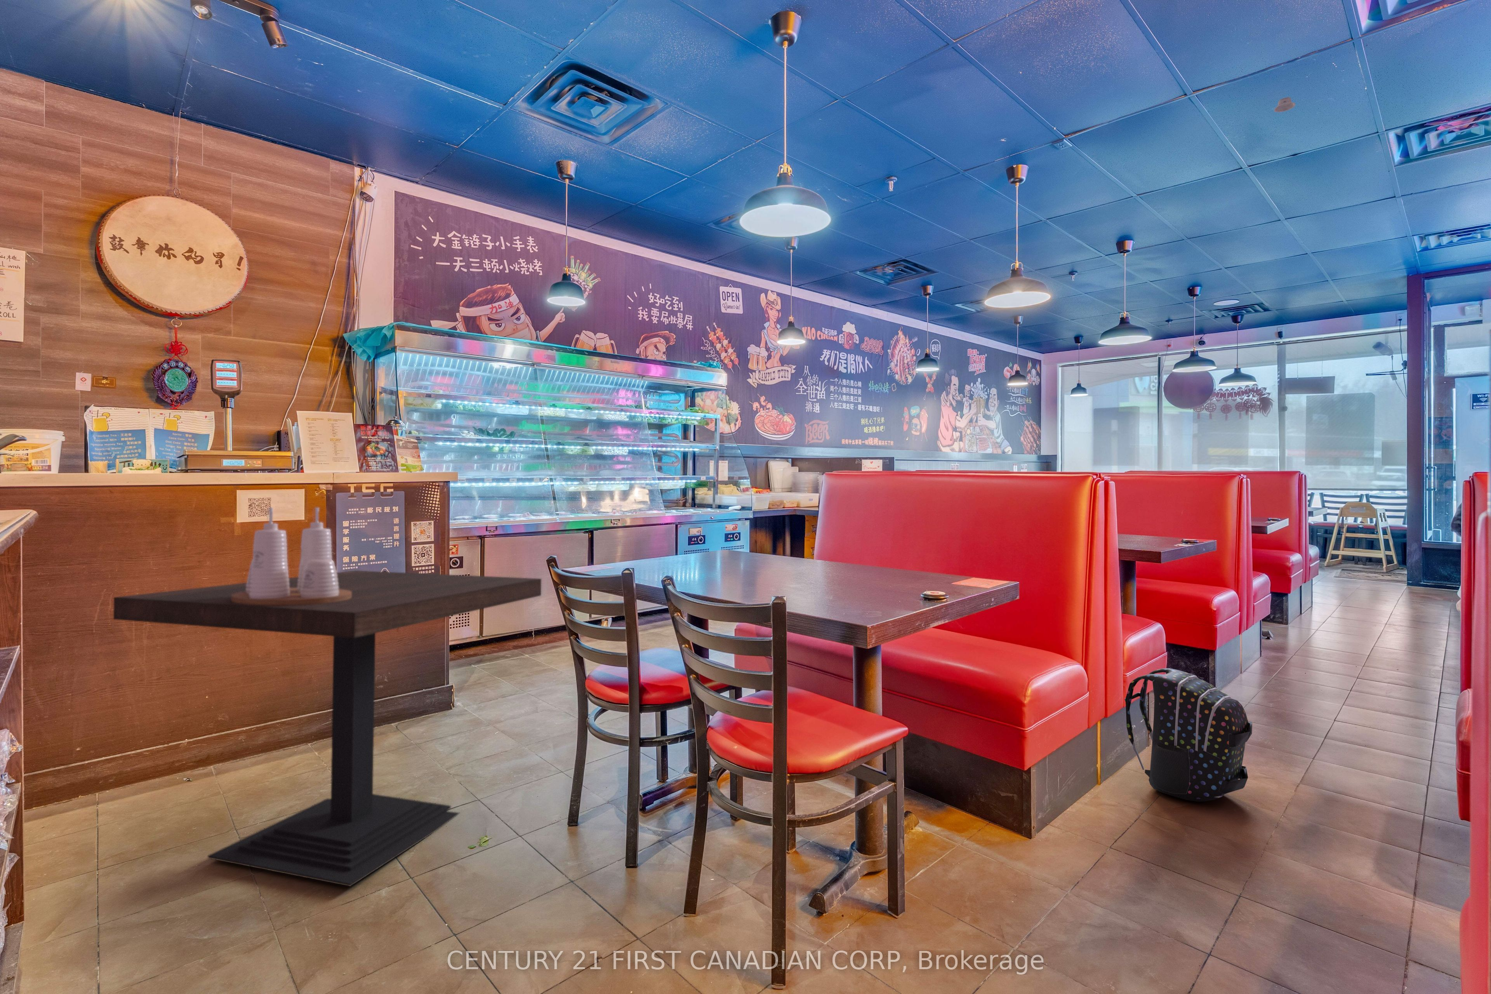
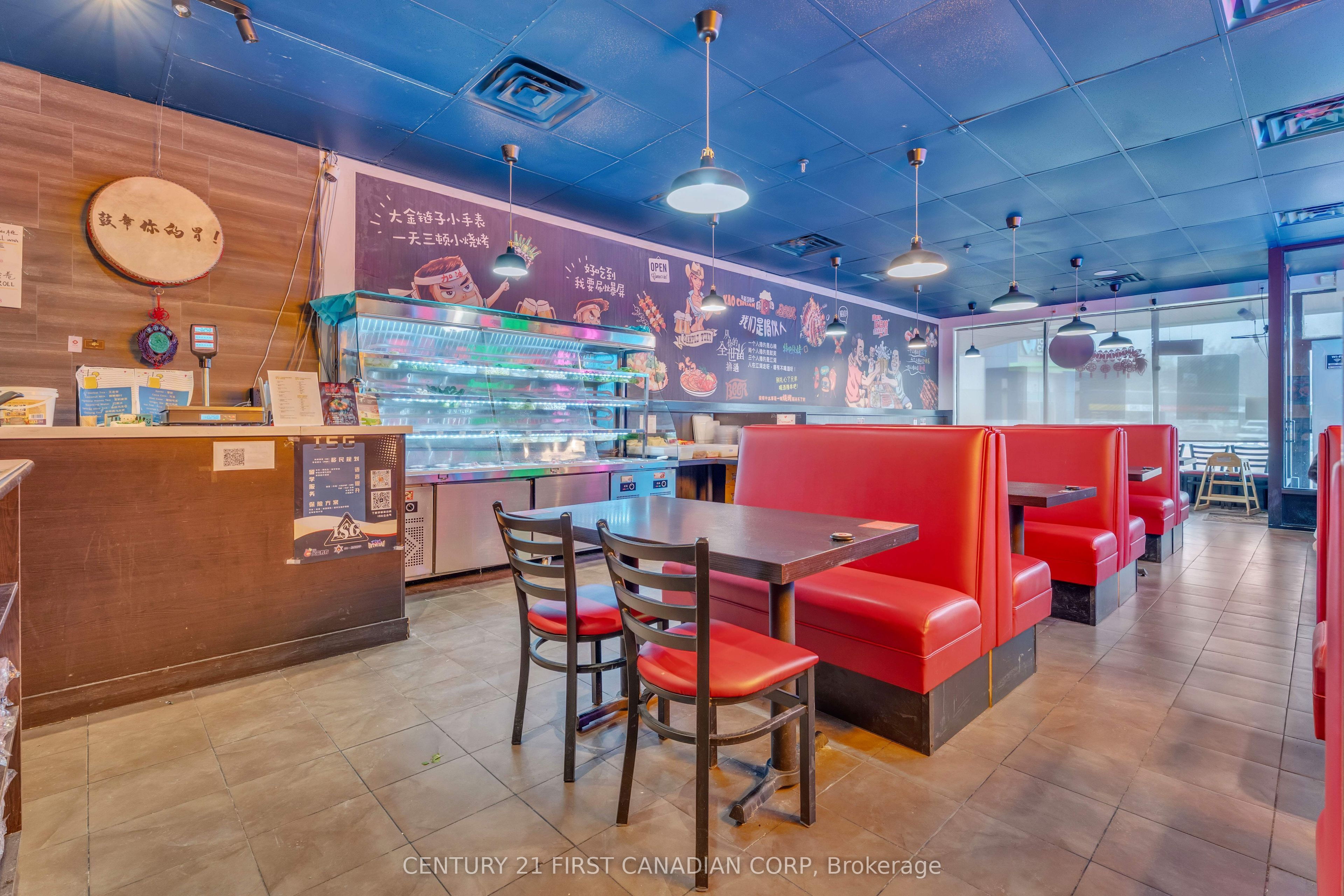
- condiment set (287, 552)
- recessed light (1285, 104)
- backpack (1187, 733)
- dining table (353, 708)
